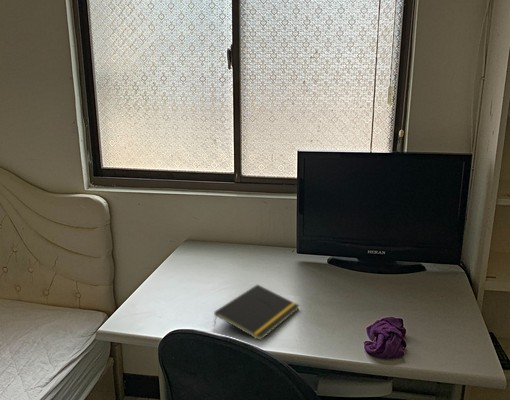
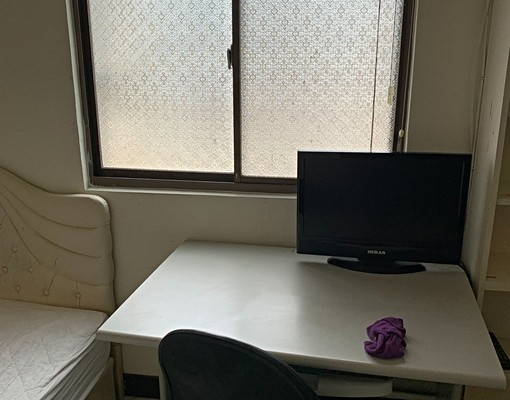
- notepad (258, 309)
